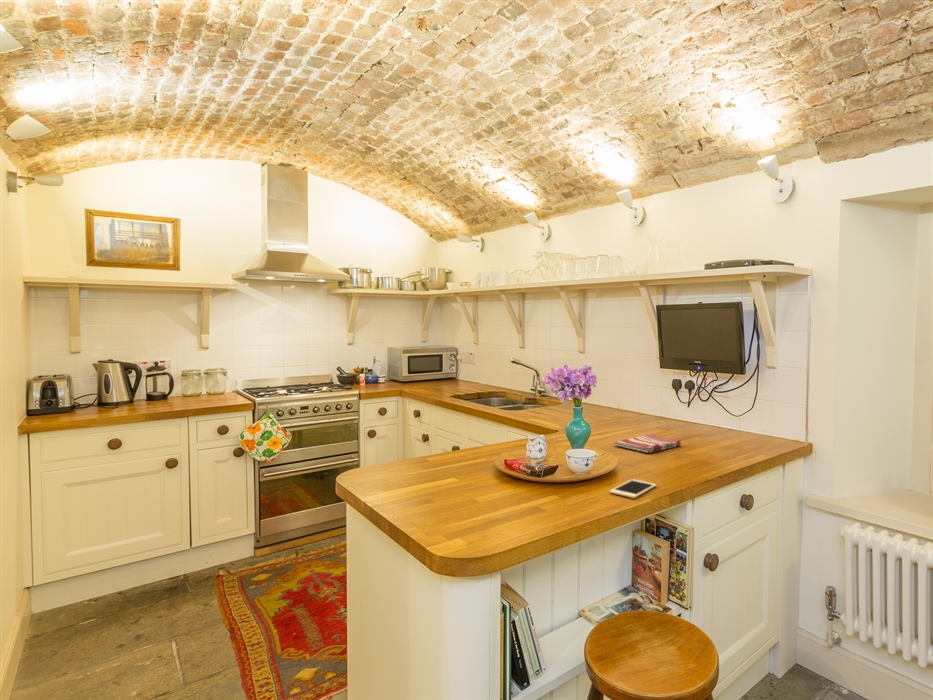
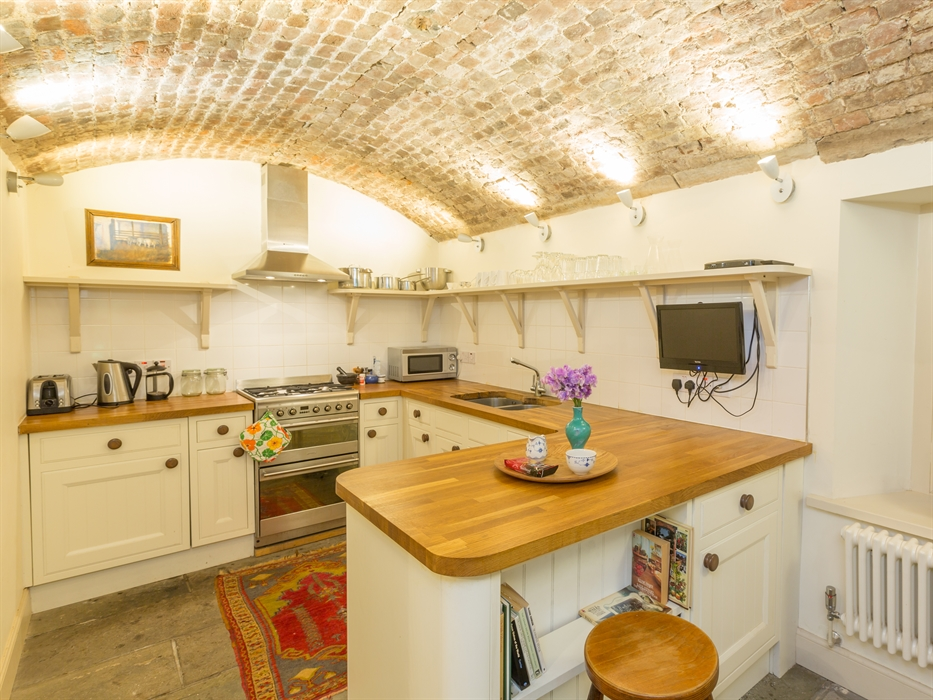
- dish towel (647, 442)
- cell phone (633, 488)
